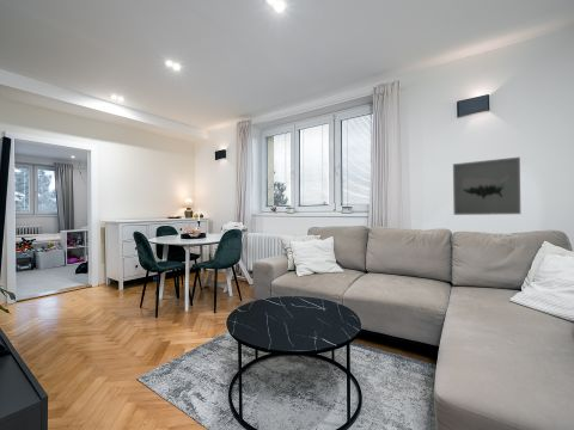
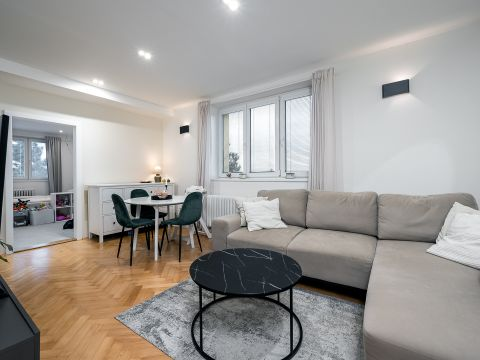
- wall art (484, 188)
